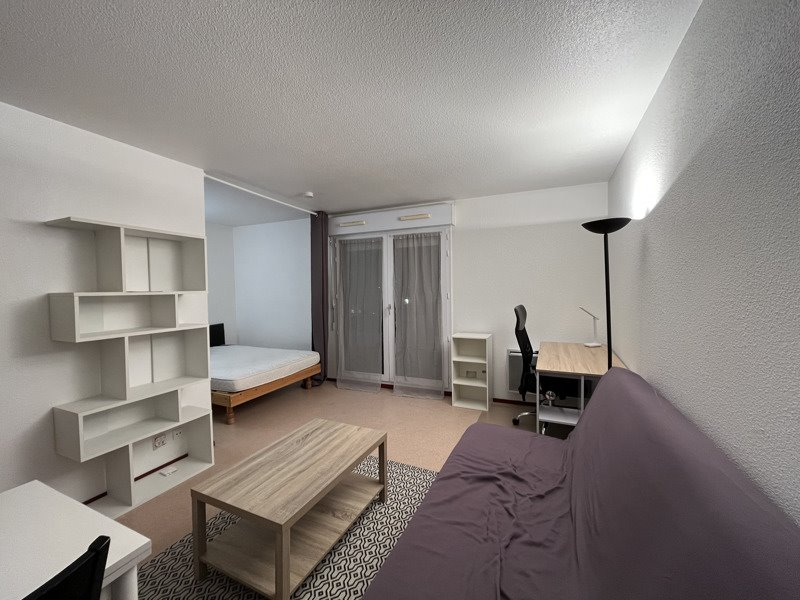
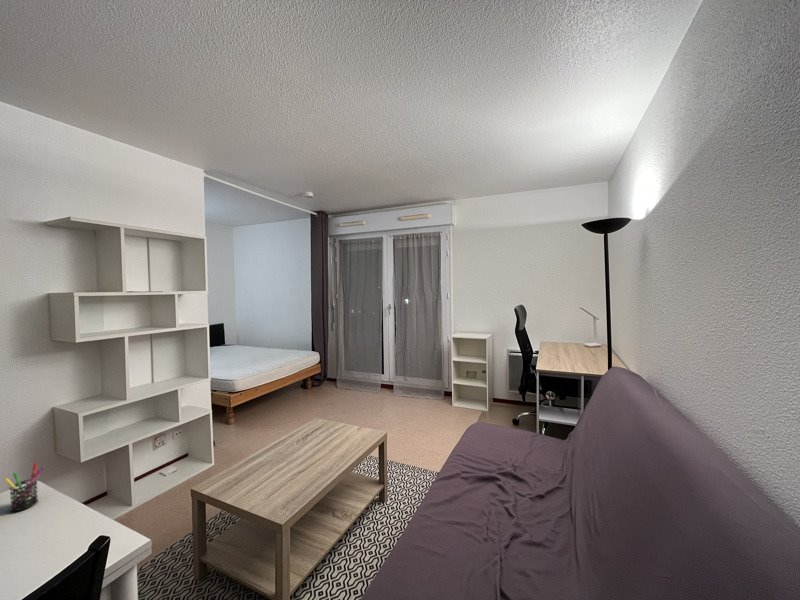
+ pen holder (23, 486)
